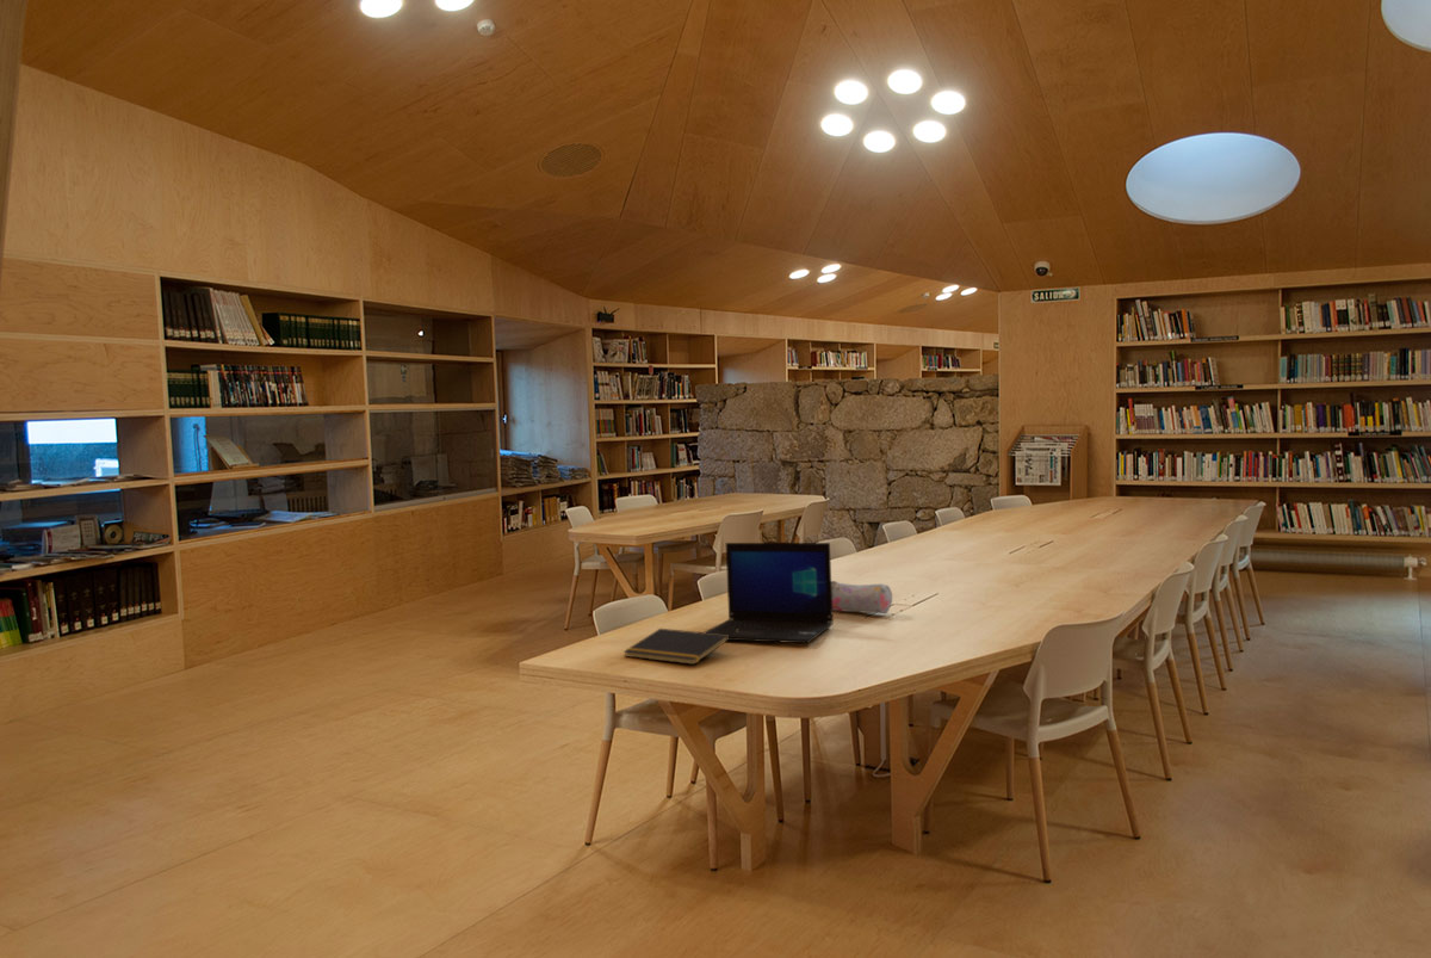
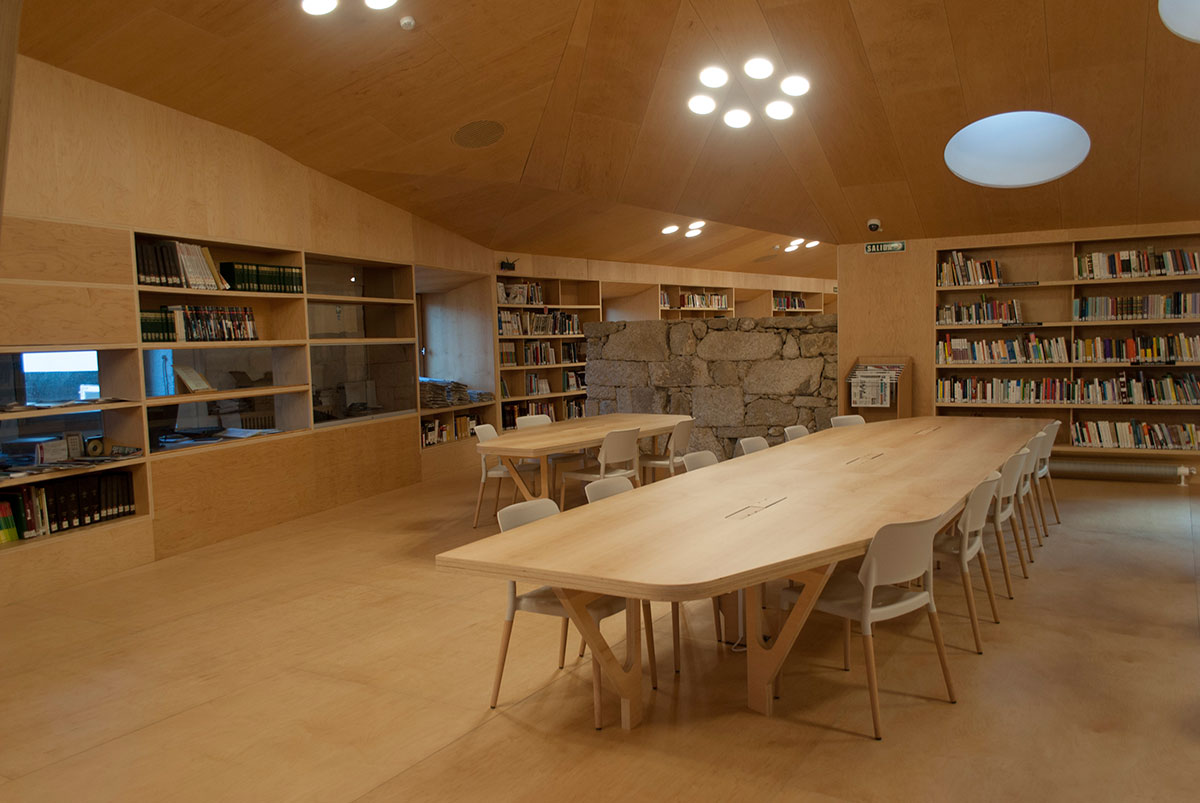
- notepad (676, 645)
- laptop (766, 589)
- pencil case (859, 597)
